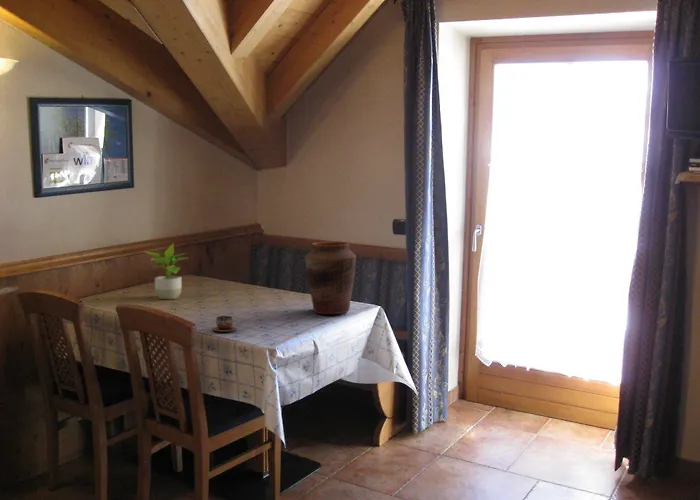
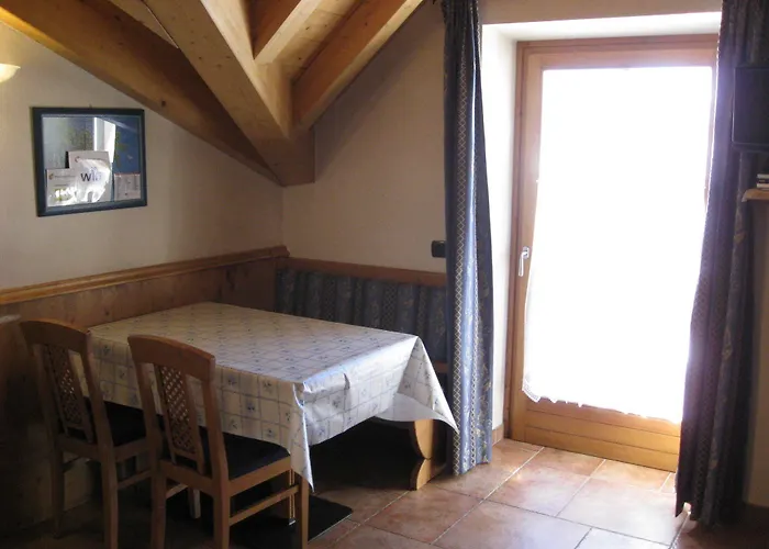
- potted plant (165, 270)
- vase (330, 277)
- cup (224, 323)
